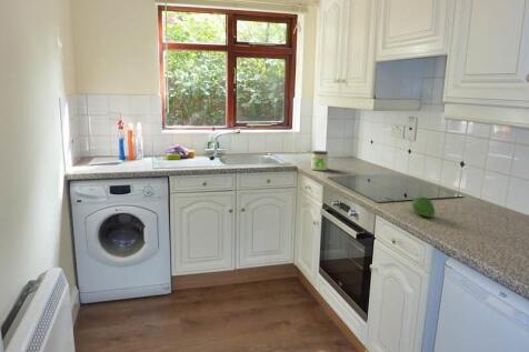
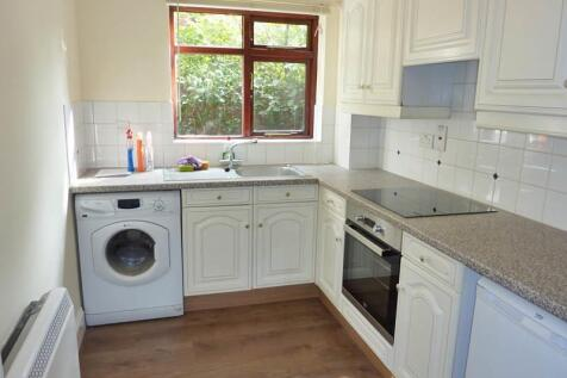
- jar (319, 160)
- fruit (423, 205)
